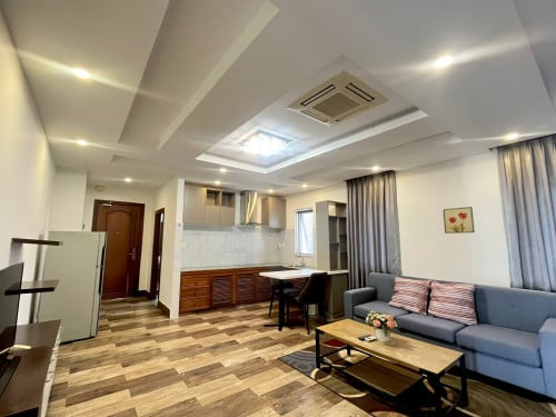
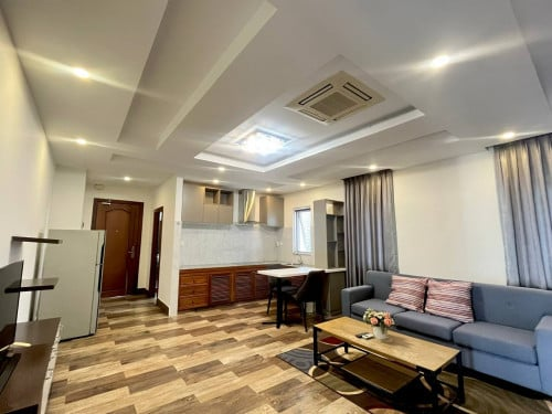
- wall art (458, 220)
